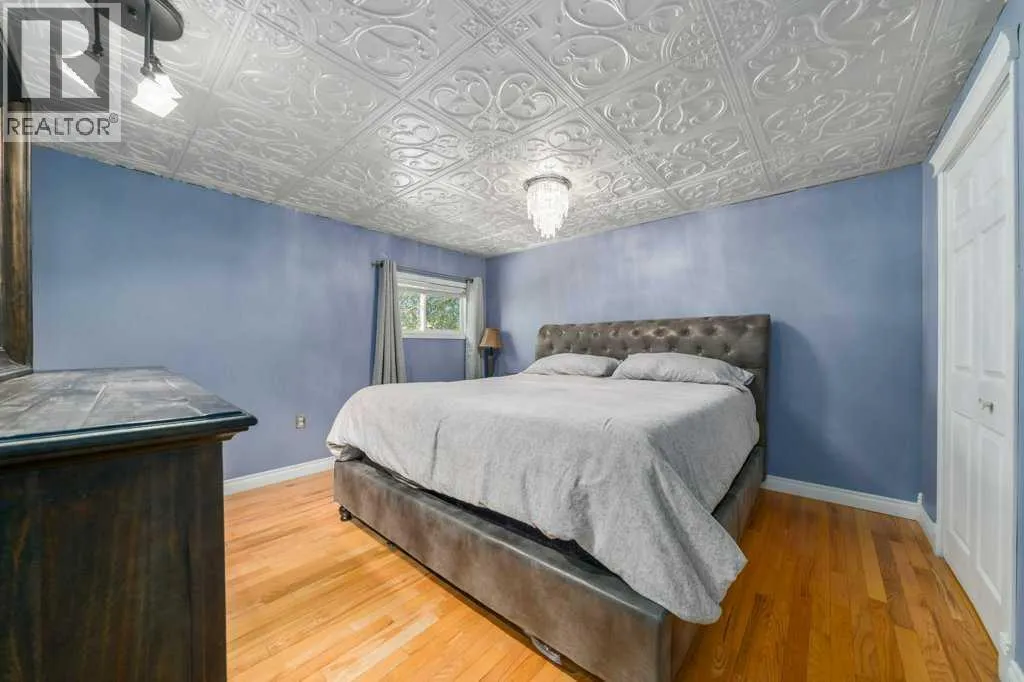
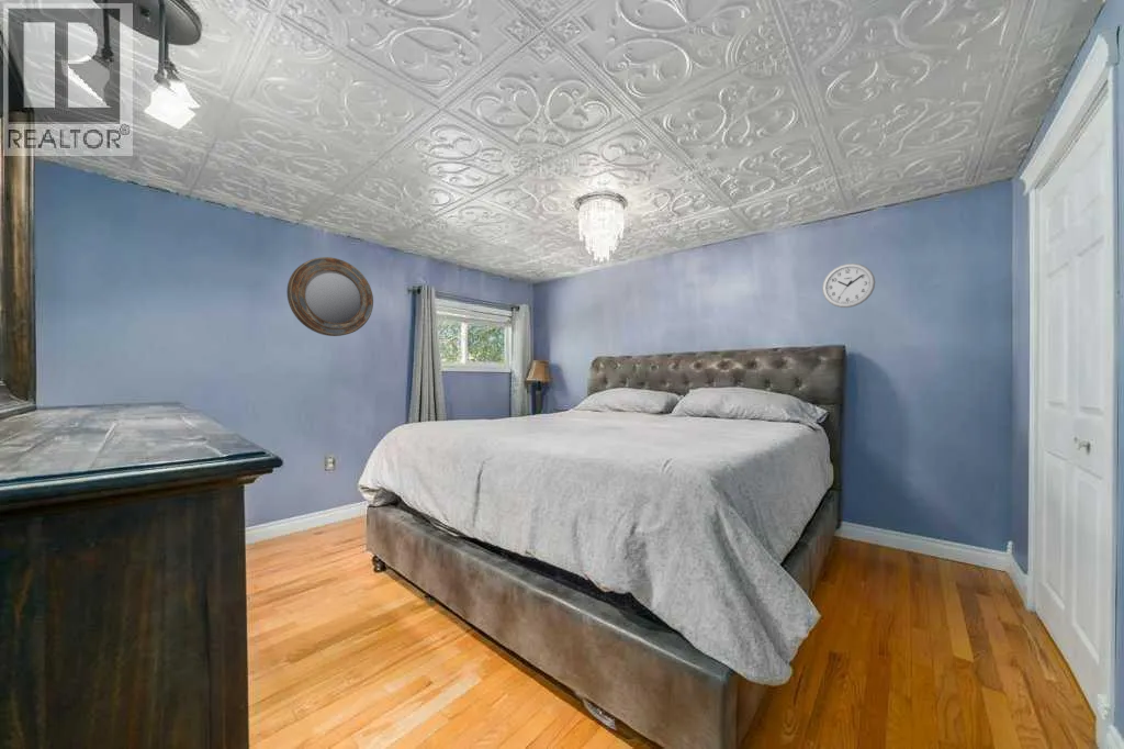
+ wall clock (847, 284)
+ home mirror (333, 297)
